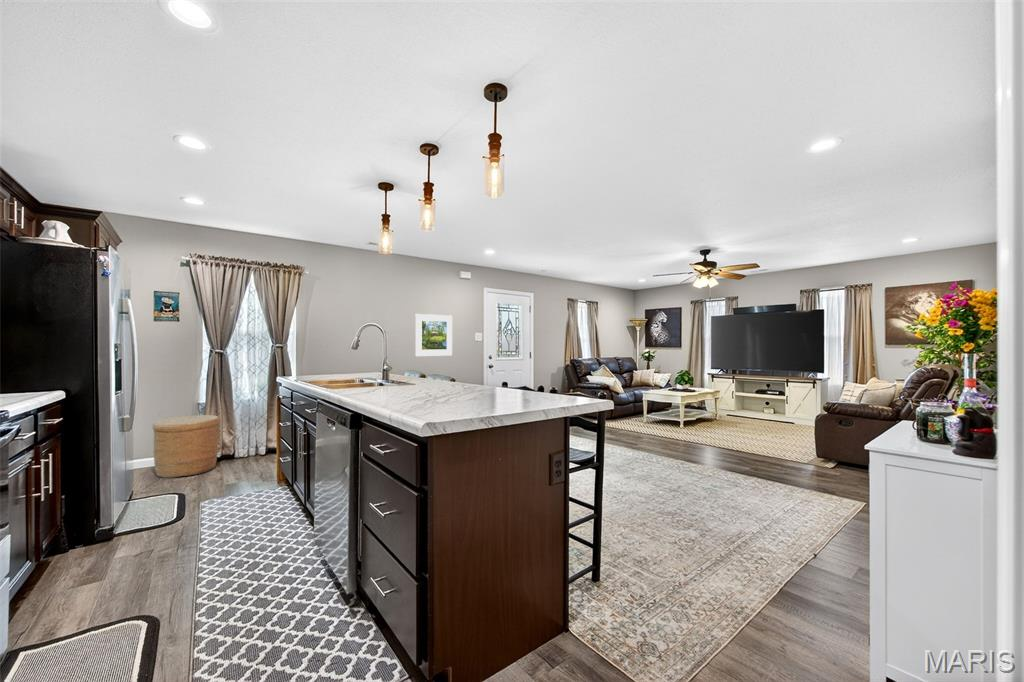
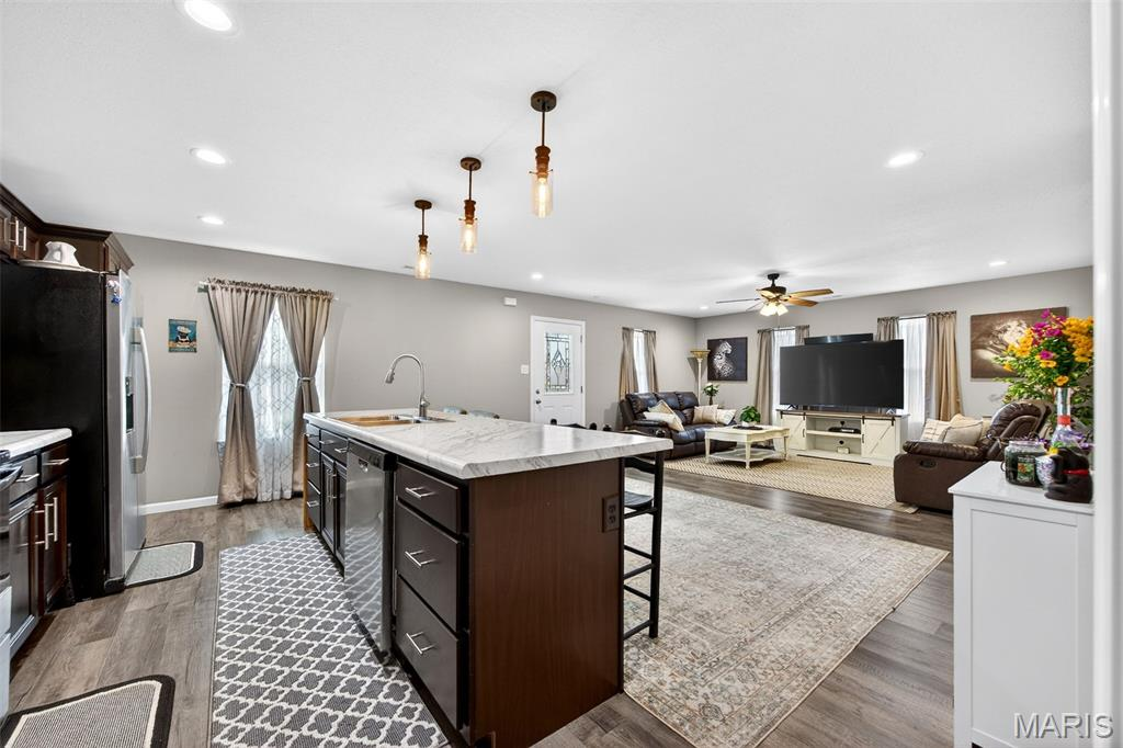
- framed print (434, 335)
- basket (187, 444)
